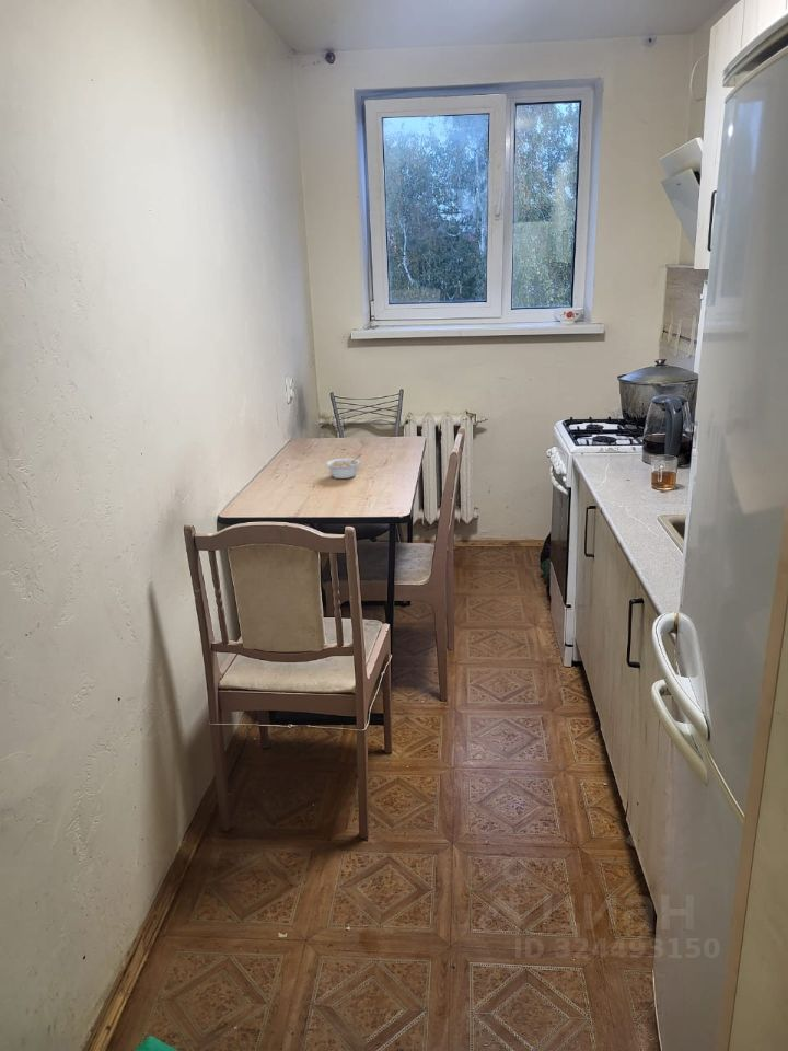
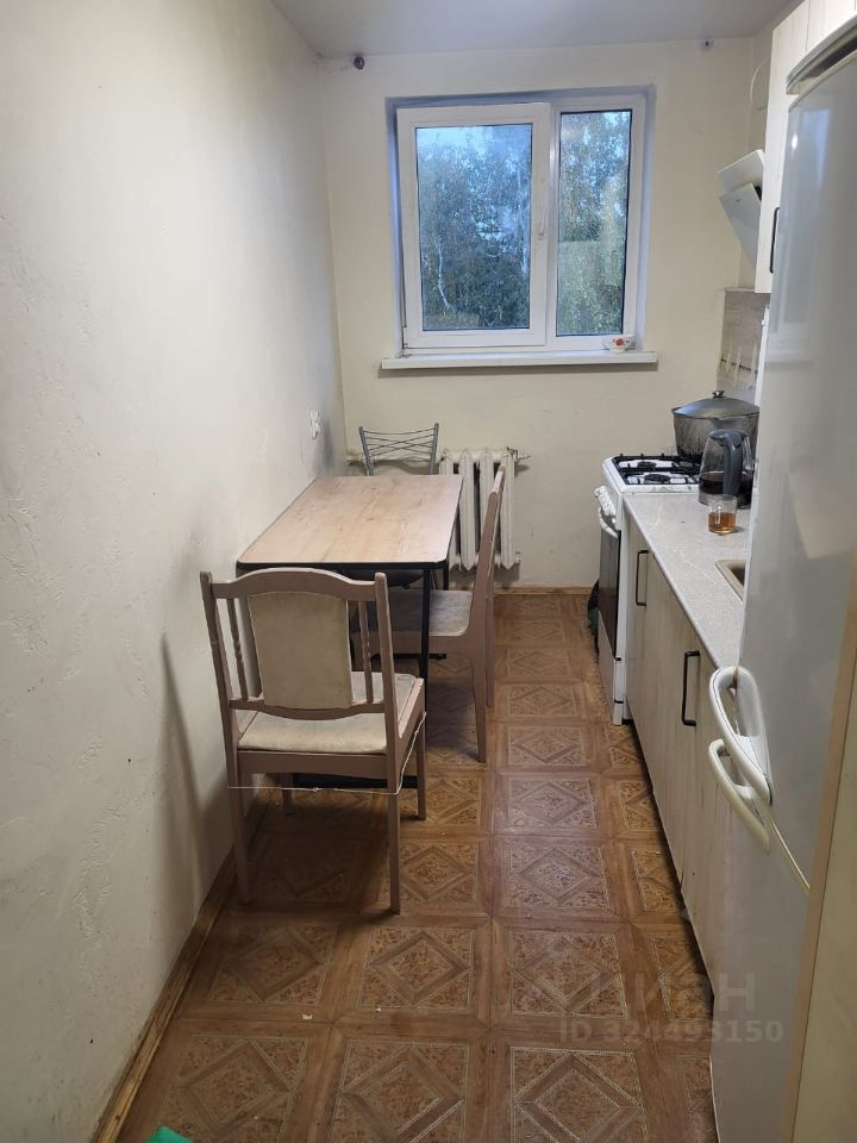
- legume (344, 466)
